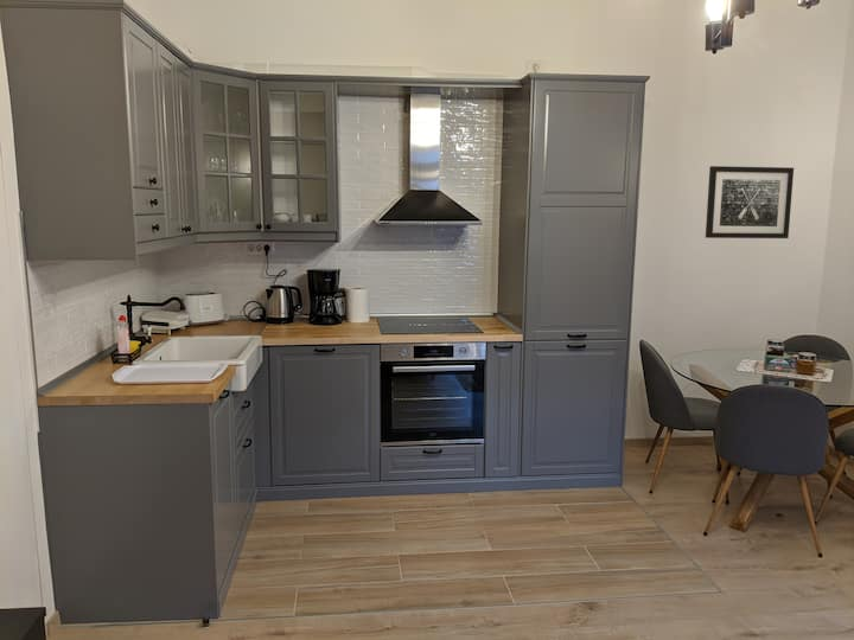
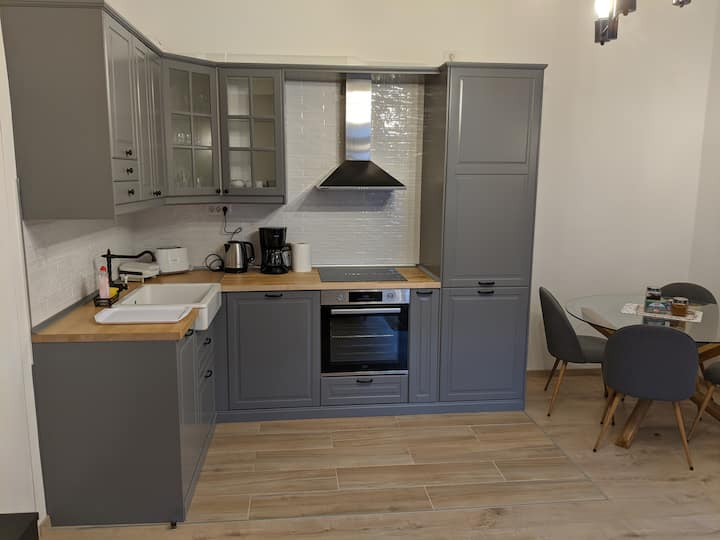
- wall art (748, 203)
